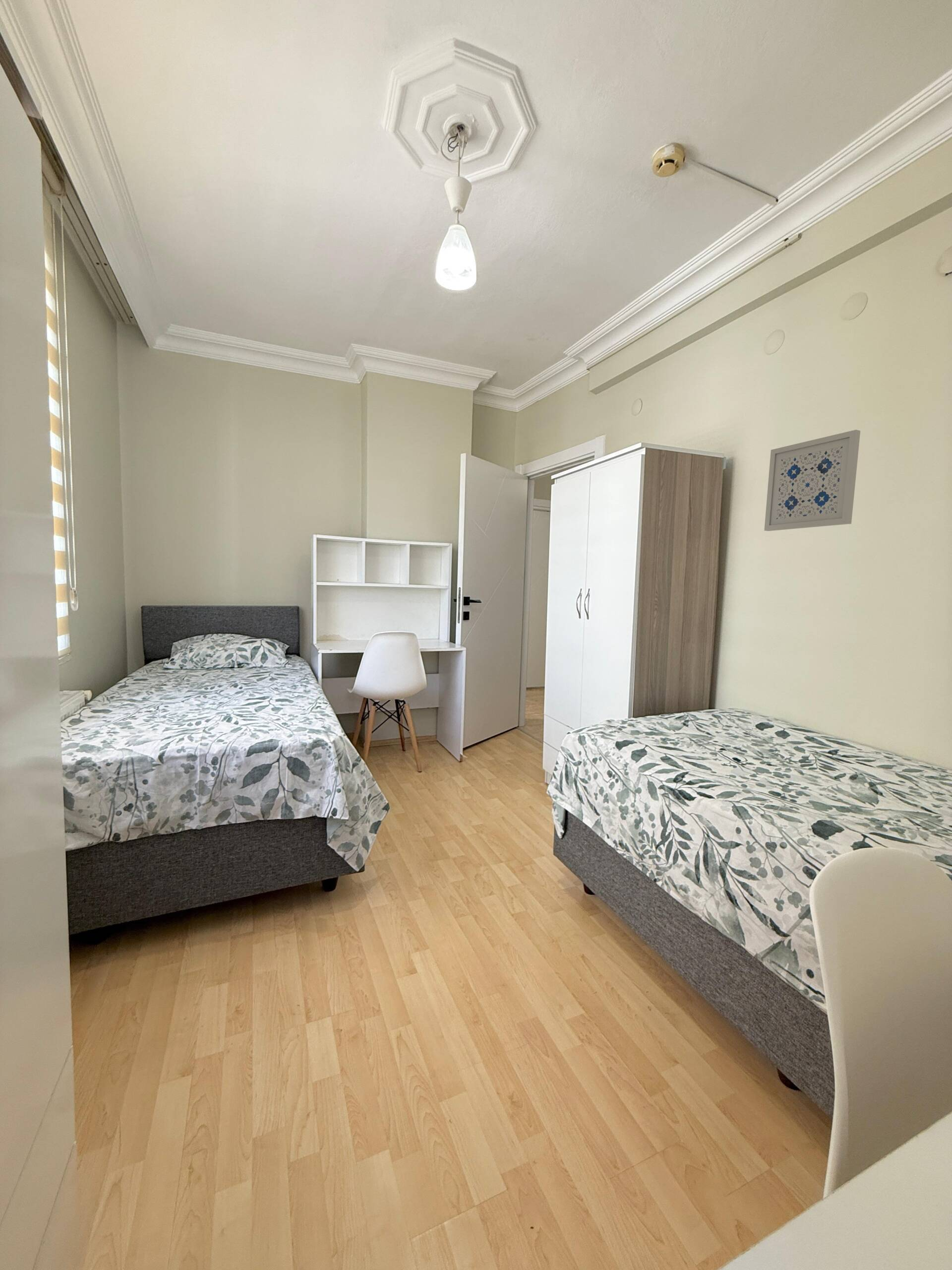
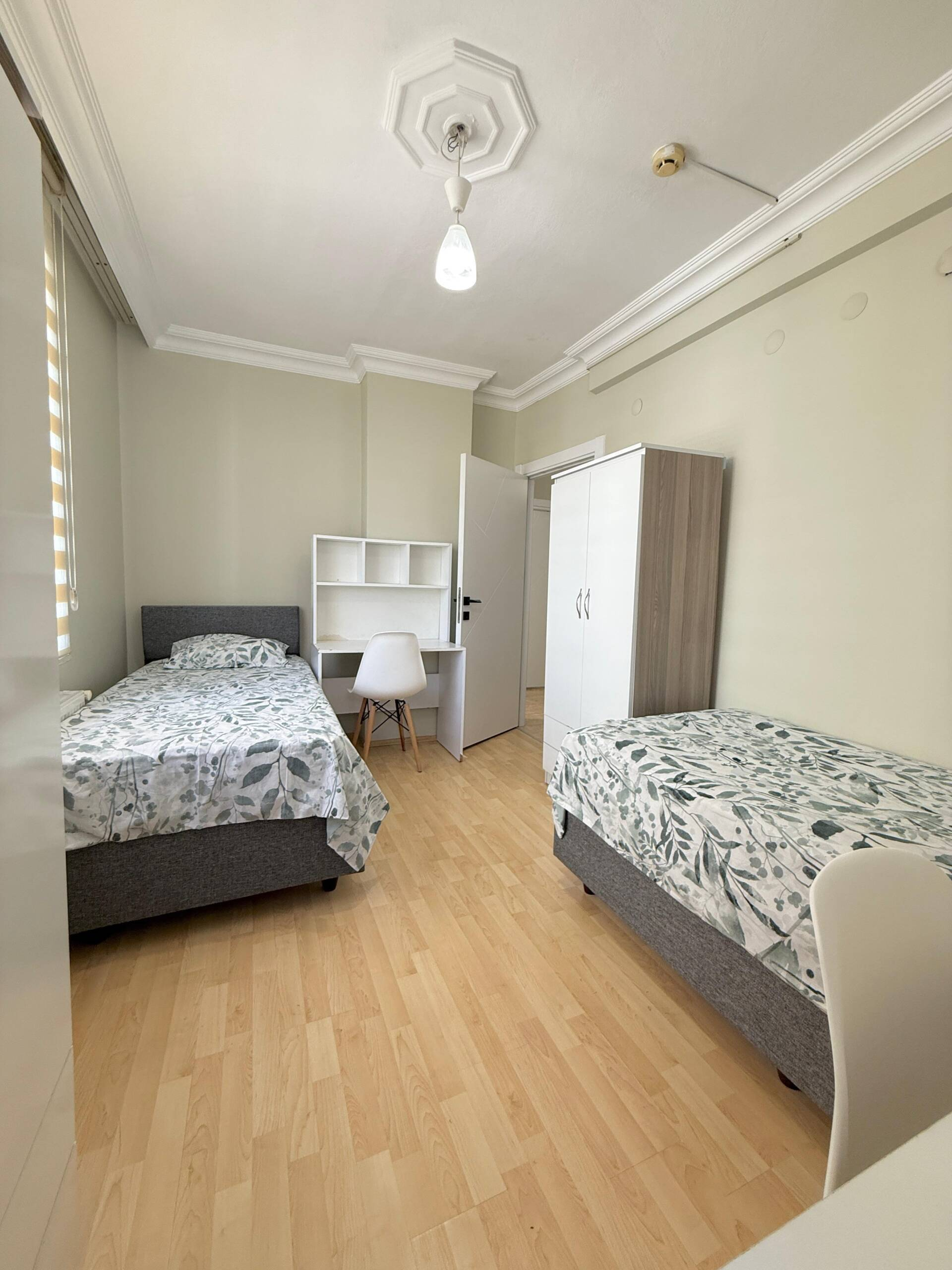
- wall art (808, 484)
